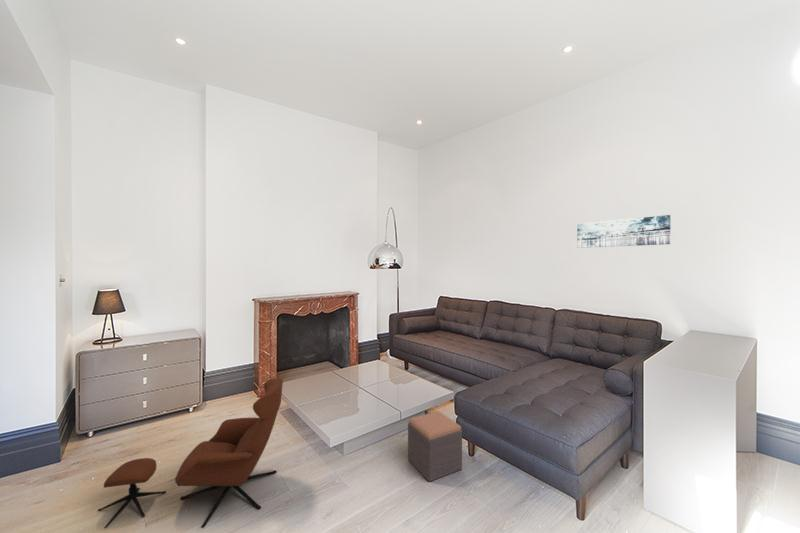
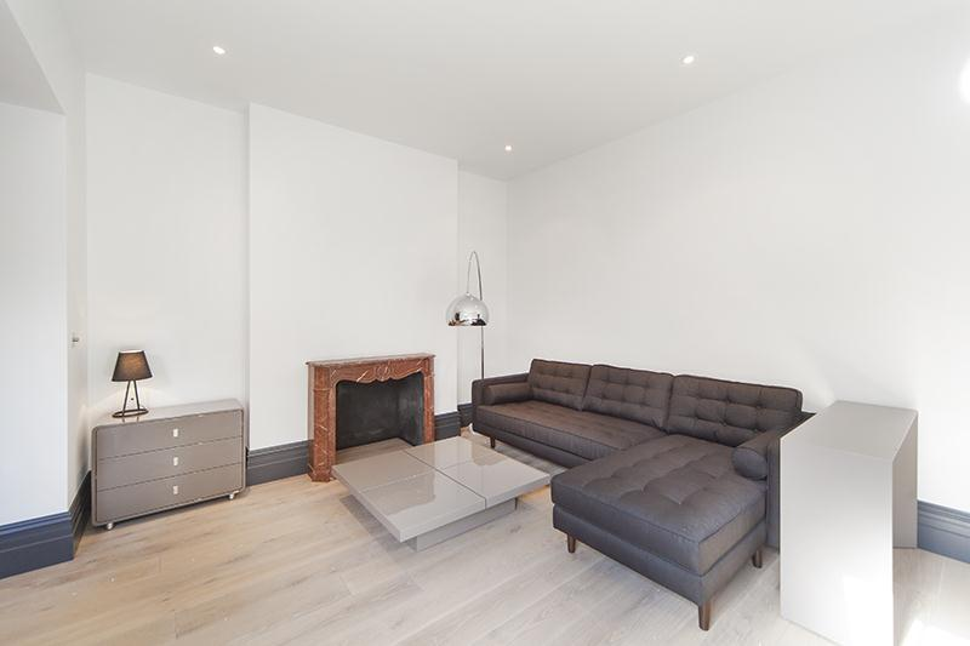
- armchair (197, 445)
- footstool (434, 442)
- wall art (619, 233)
